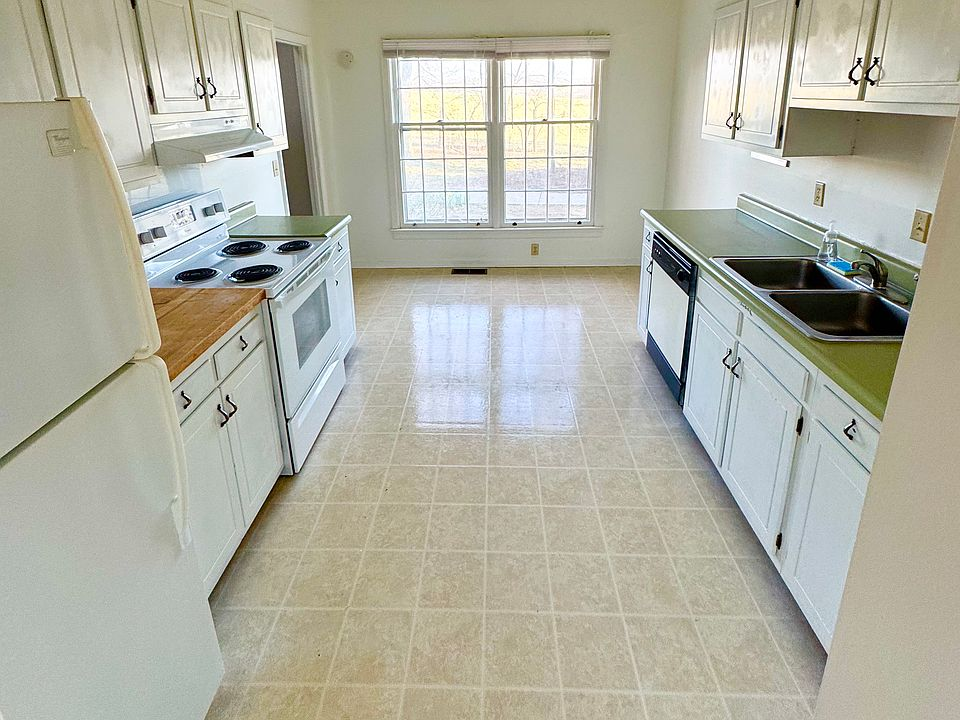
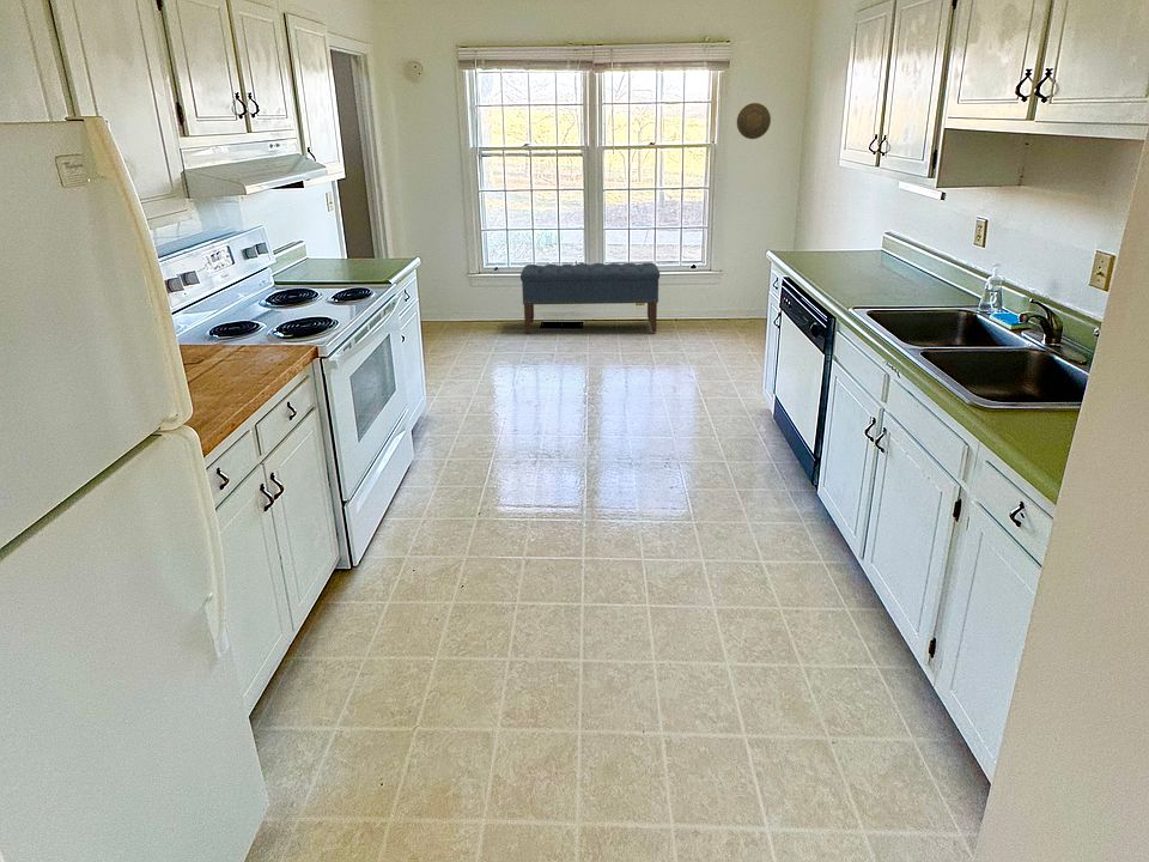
+ decorative plate (753, 121)
+ bench (590, 296)
